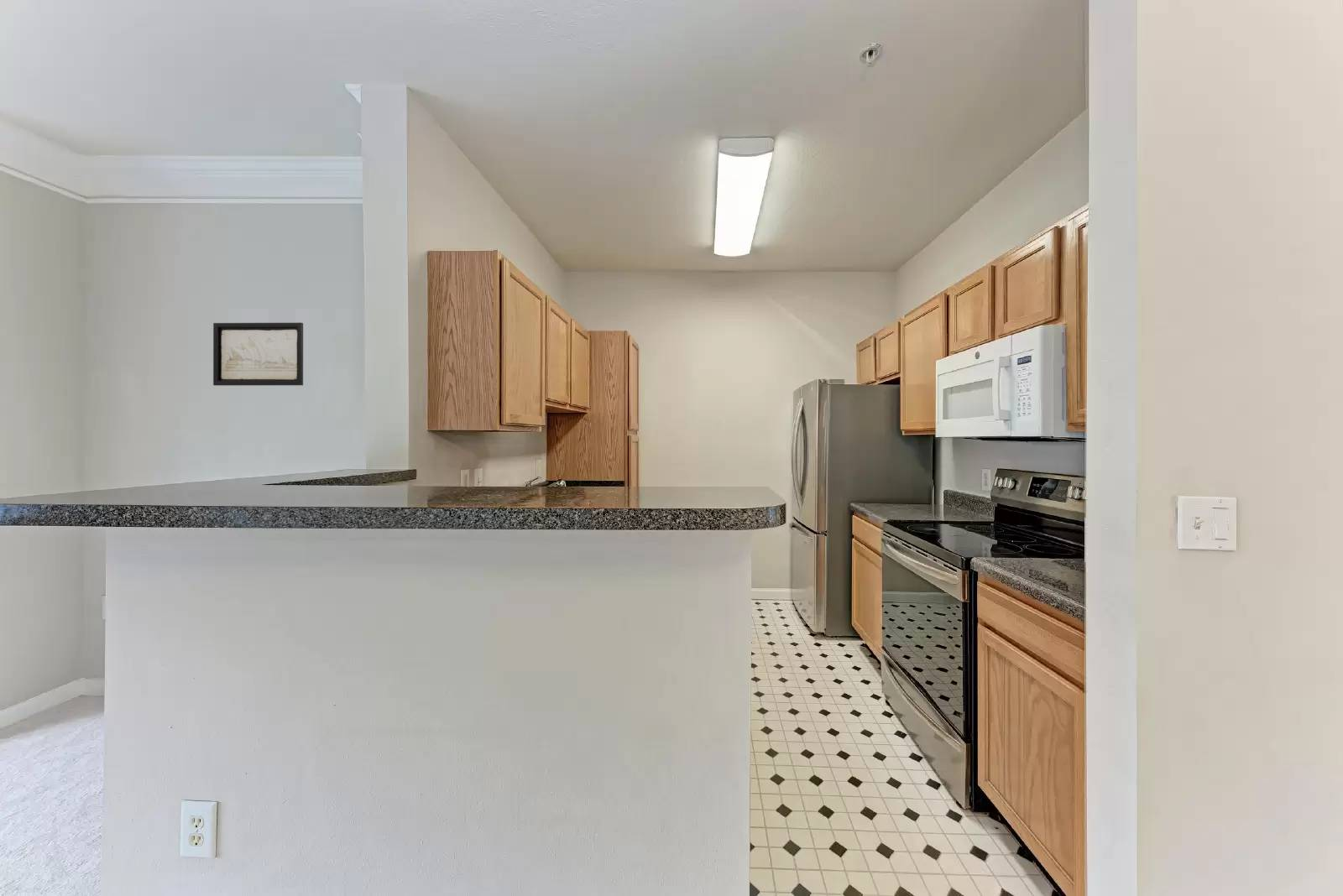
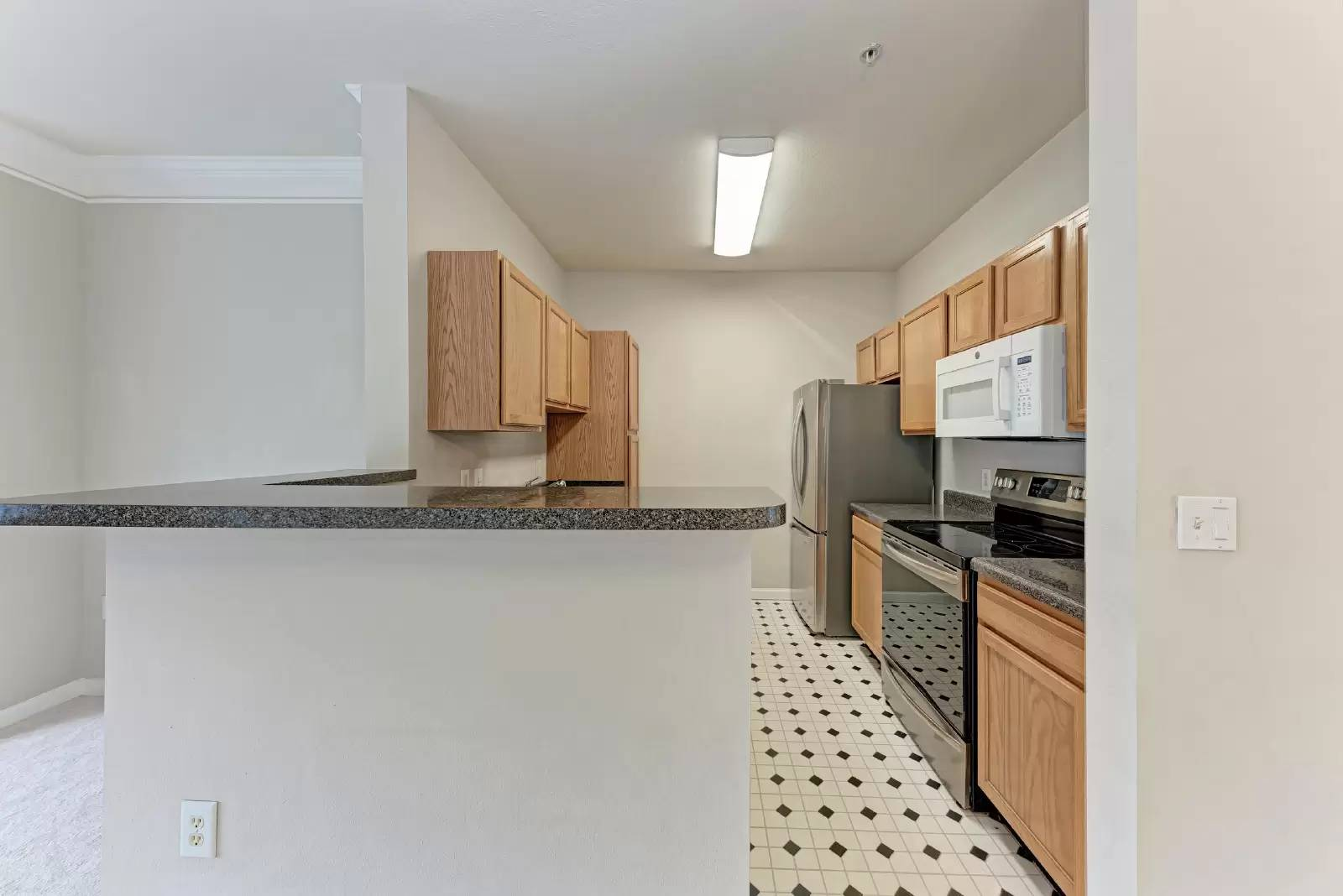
- wall art (258, 354)
